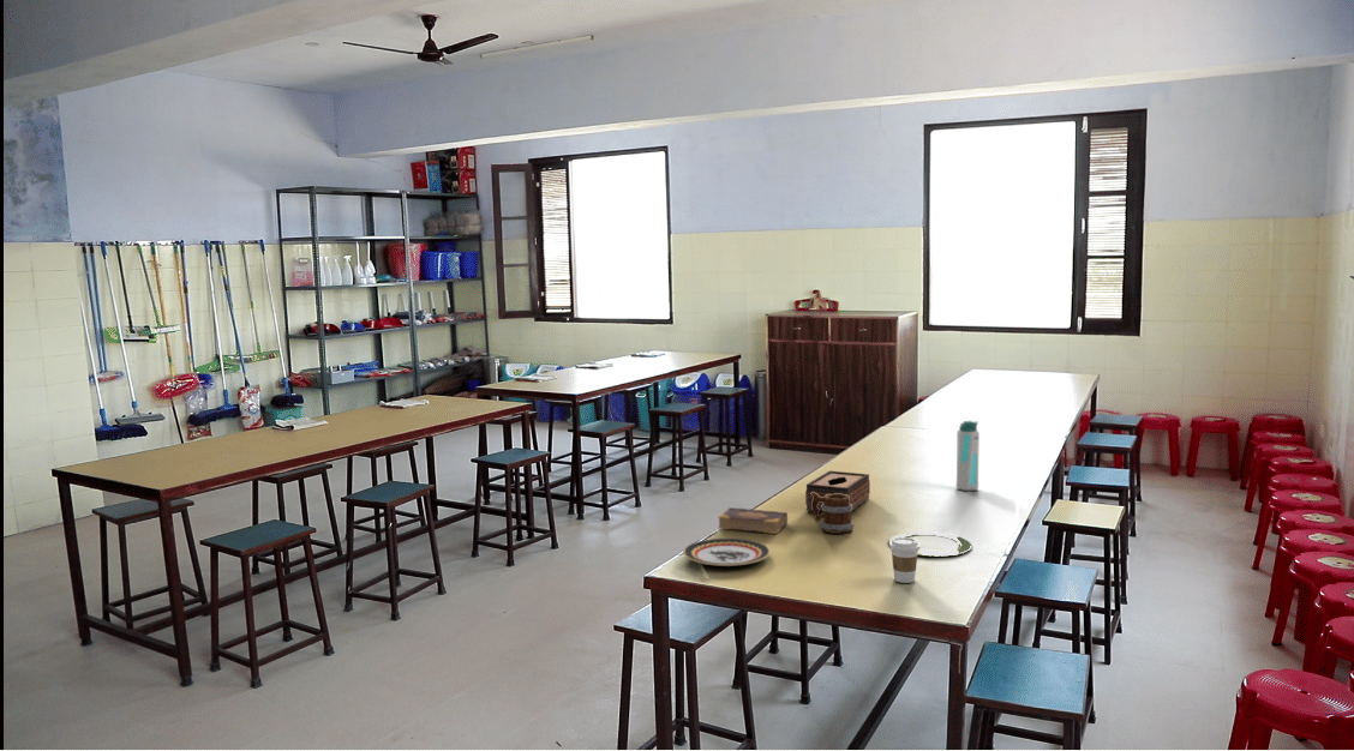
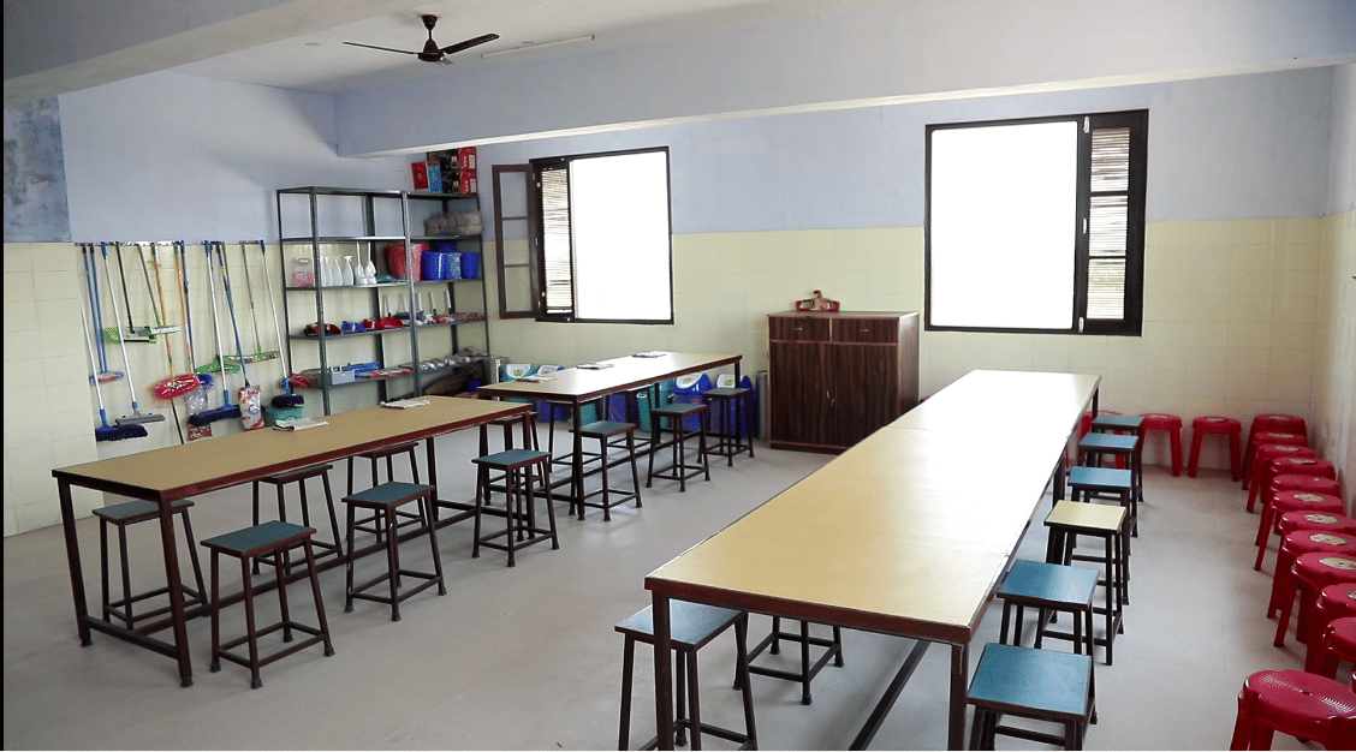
- mug (832, 511)
- plate (929, 549)
- plate (726, 553)
- book (748, 519)
- water bottle (967, 455)
- coffee cup (904, 559)
- tissue box (838, 492)
